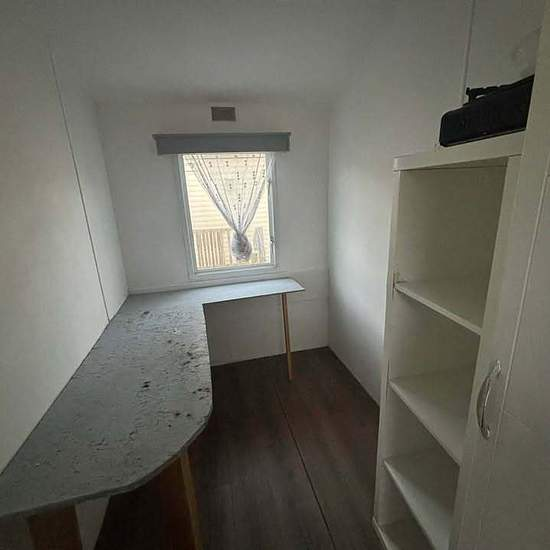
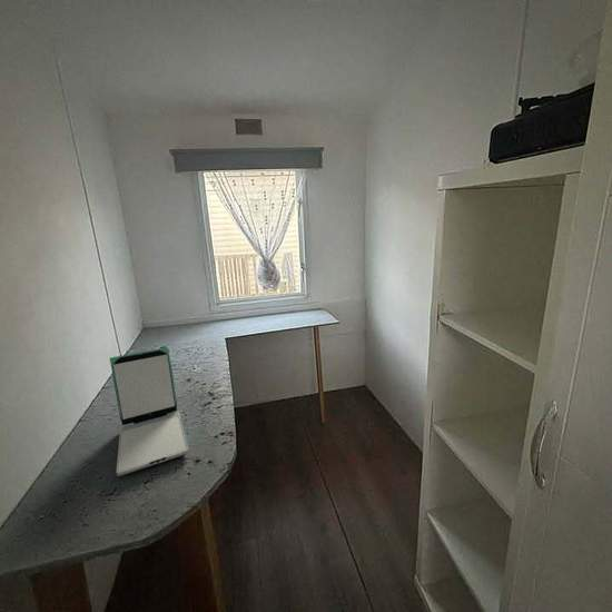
+ laptop (146, 401)
